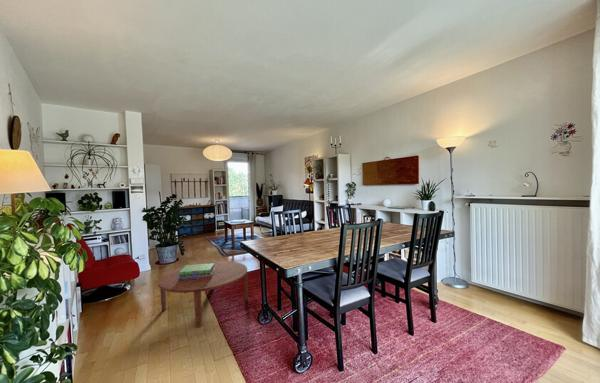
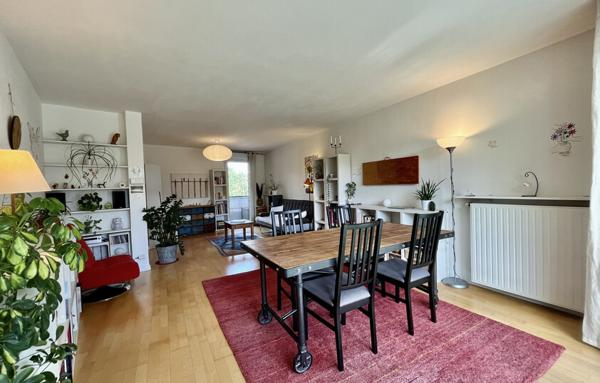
- stack of books (197, 271)
- coffee table (205, 289)
